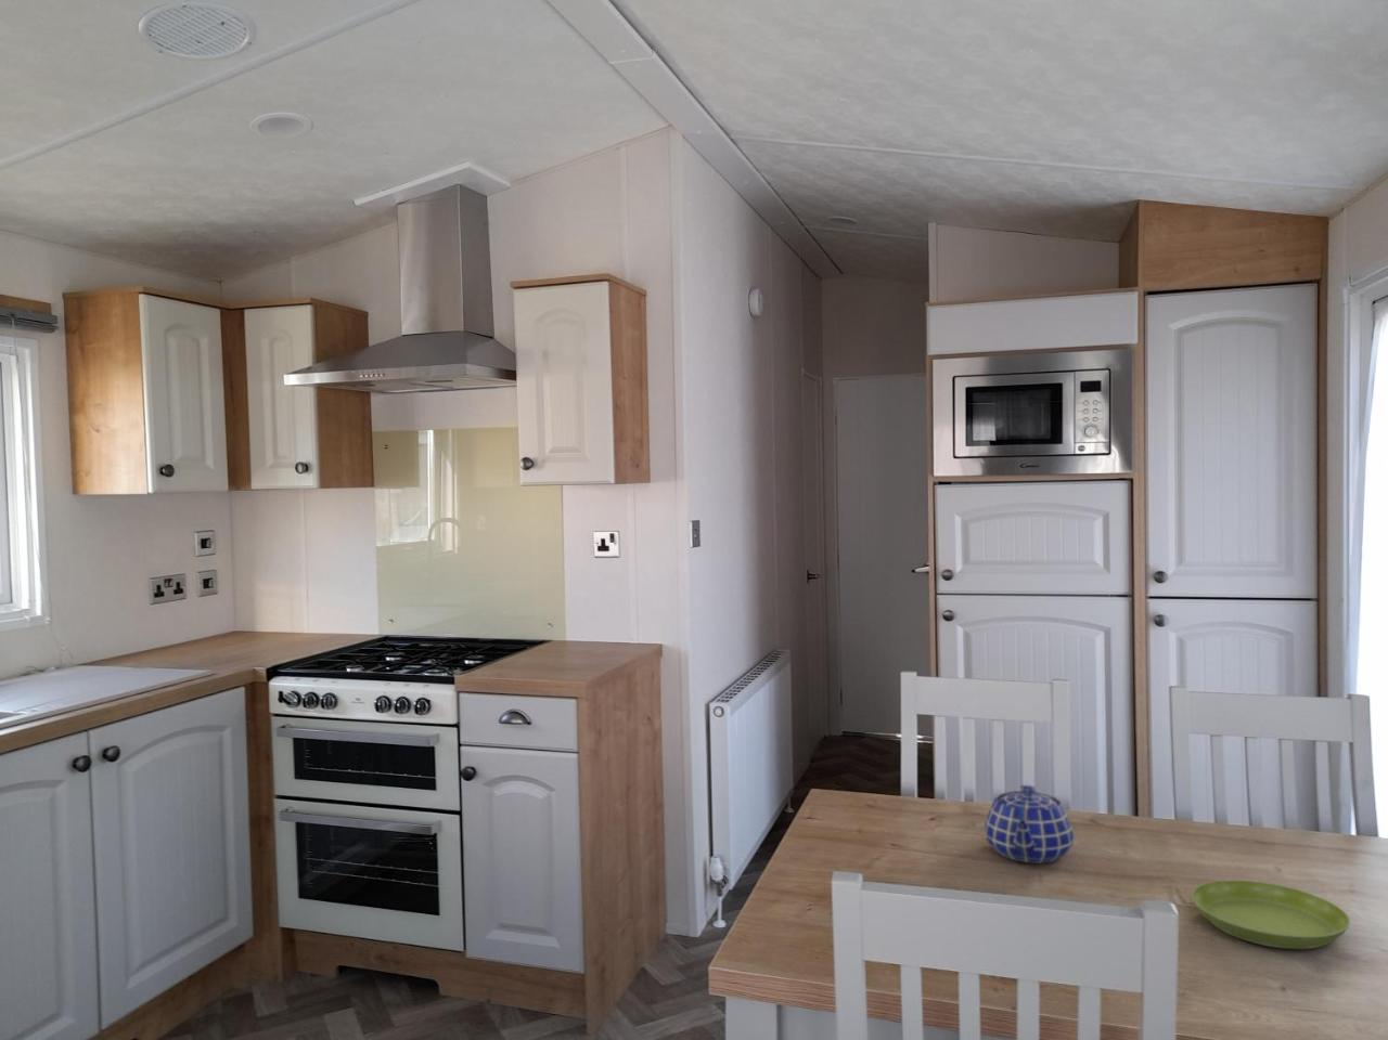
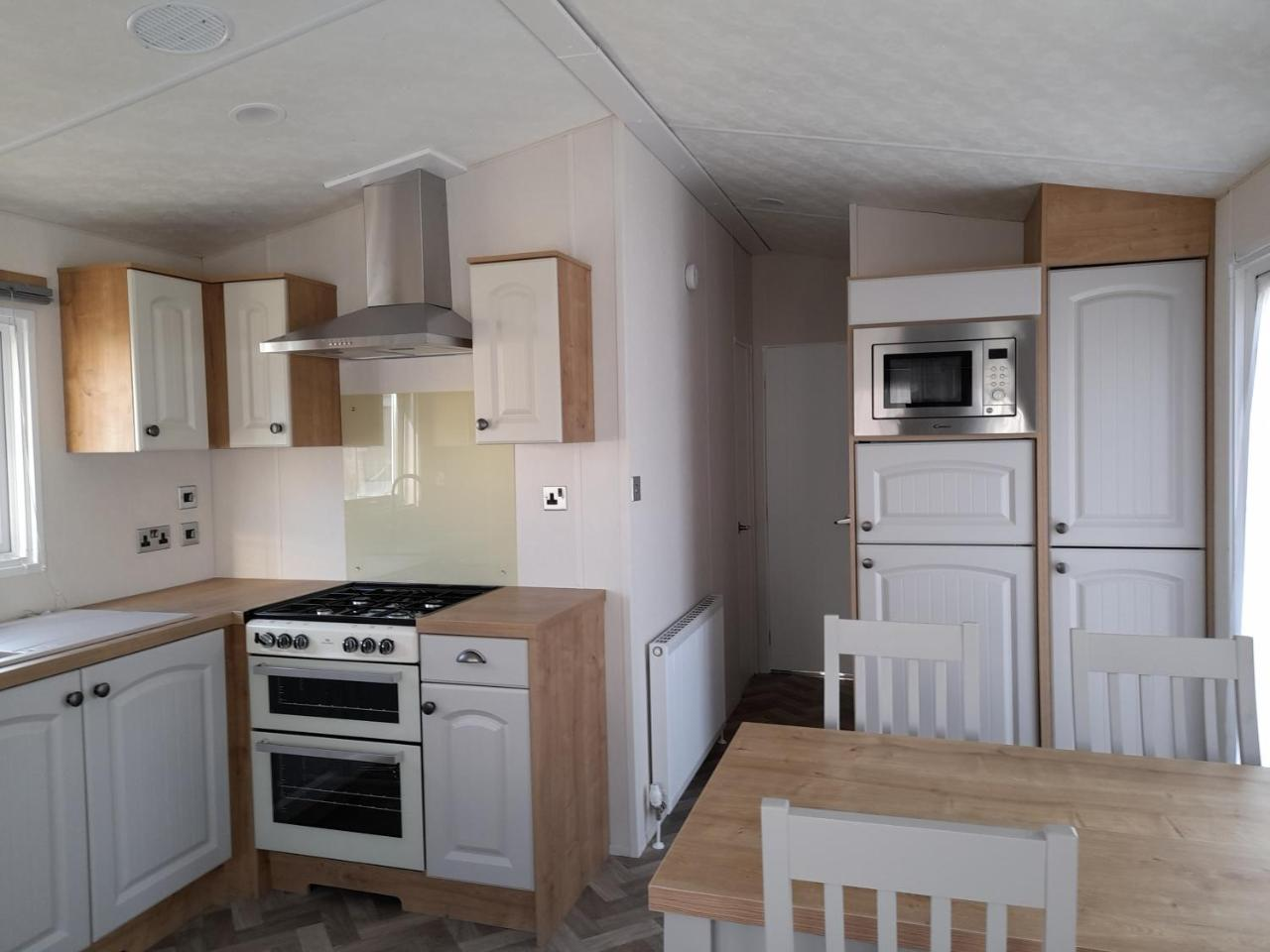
- saucer (1268, 915)
- teapot (1027, 822)
